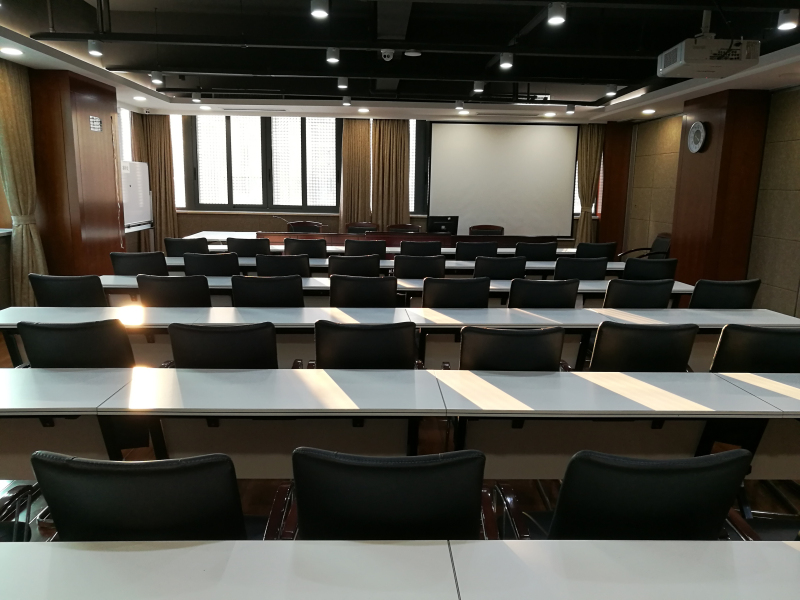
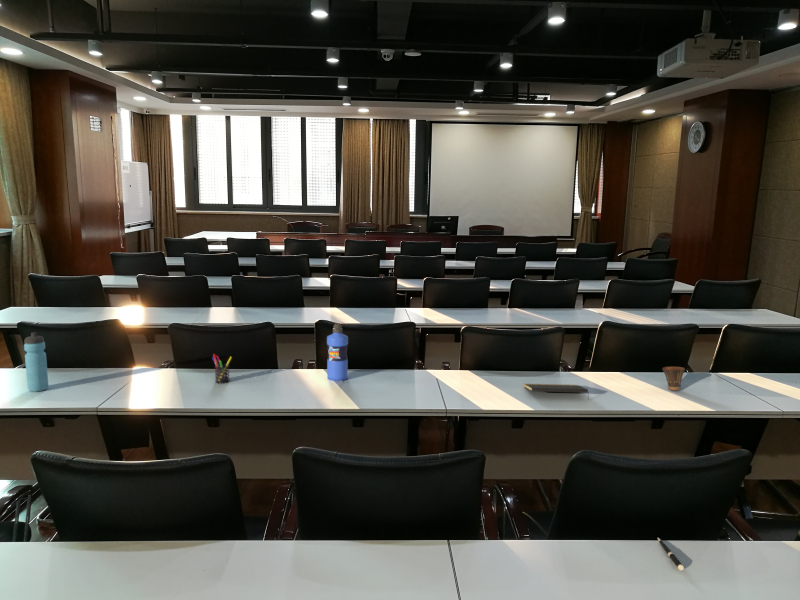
+ cup (672, 378)
+ pen holder (221, 368)
+ pen (668, 551)
+ notepad (554, 388)
+ water bottle (36, 361)
+ water bottle (337, 351)
